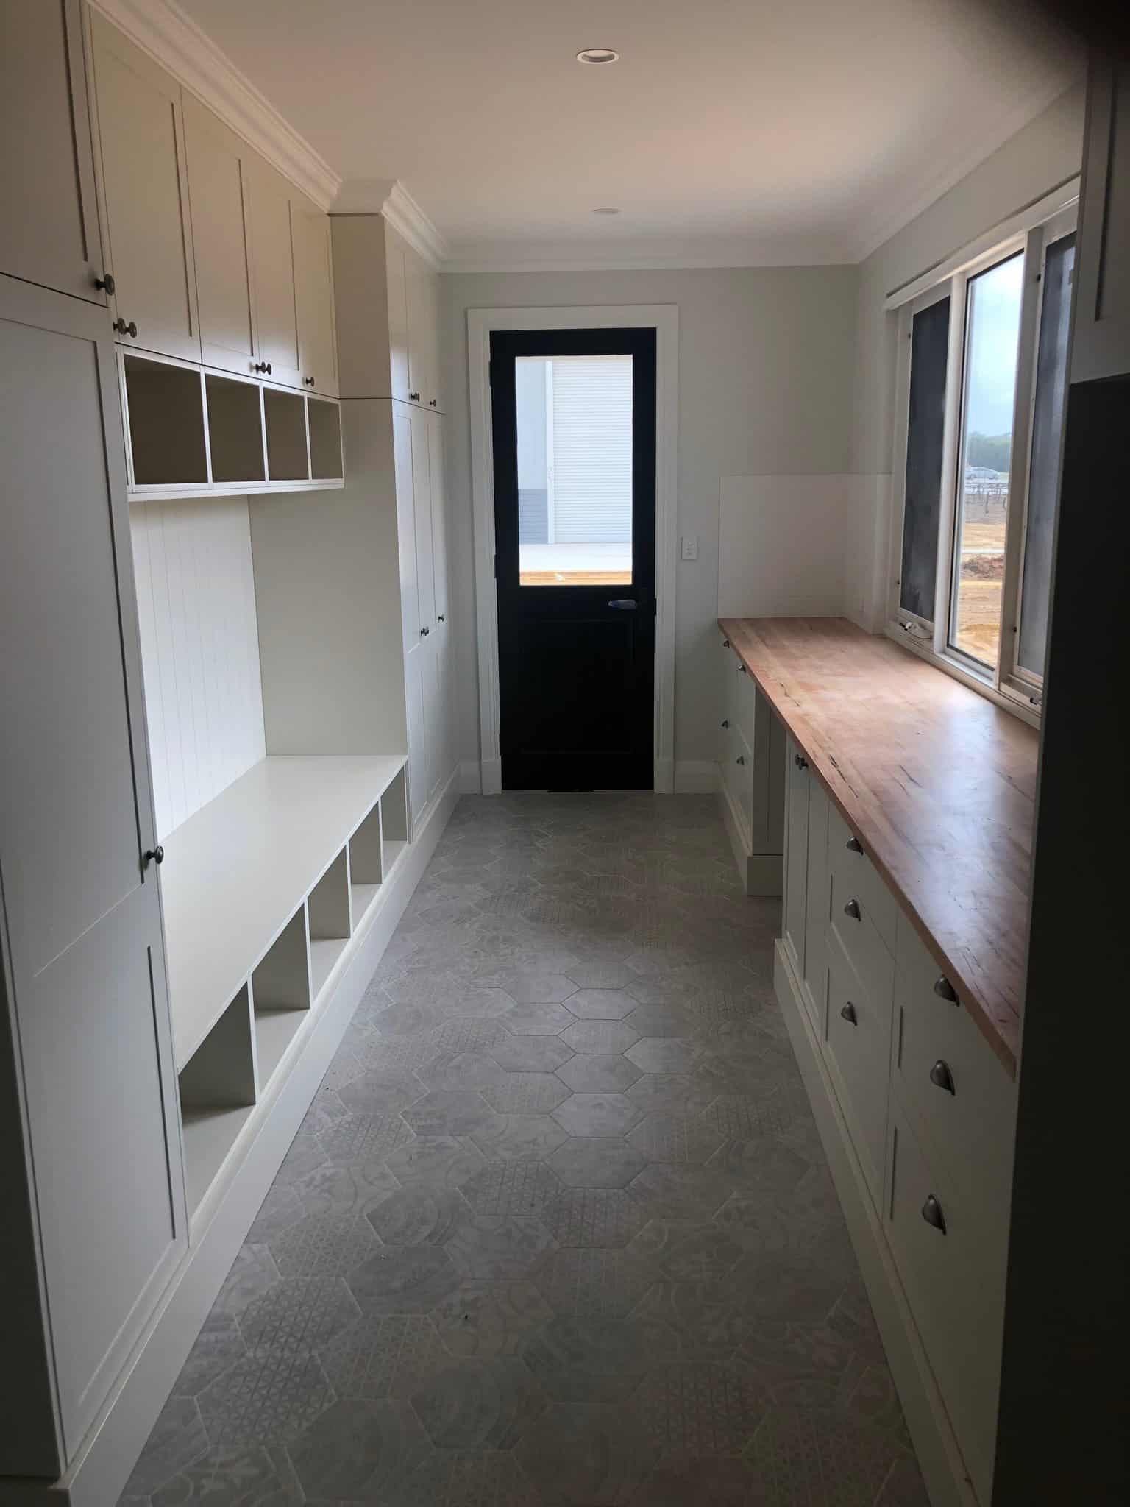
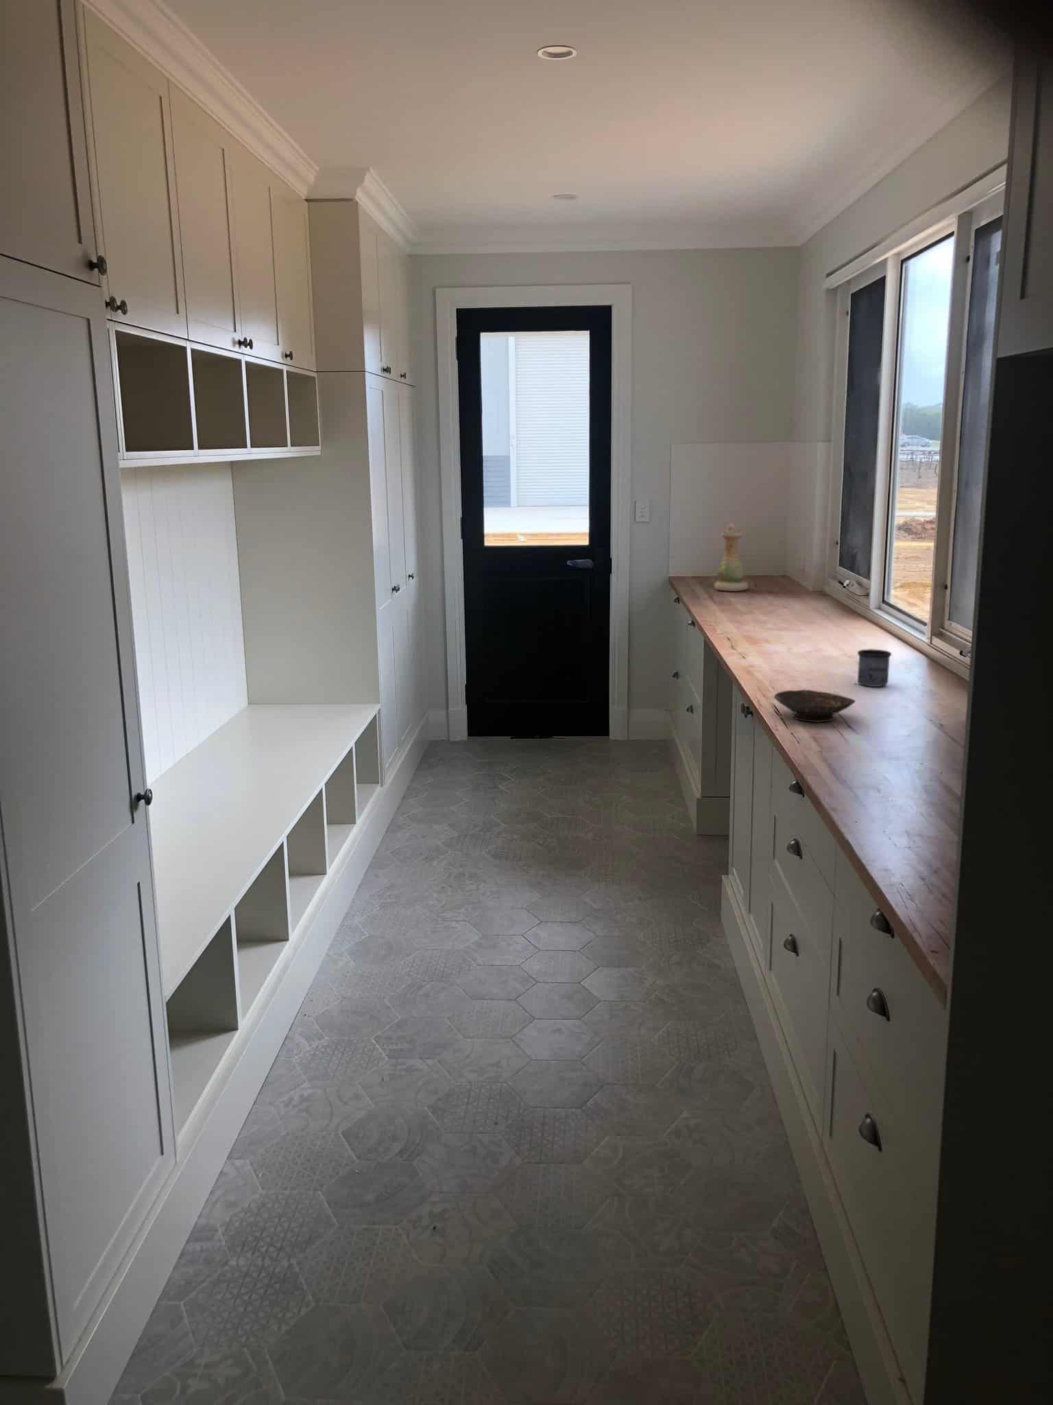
+ vase (732, 556)
+ bowl (814, 707)
+ mug (872, 667)
